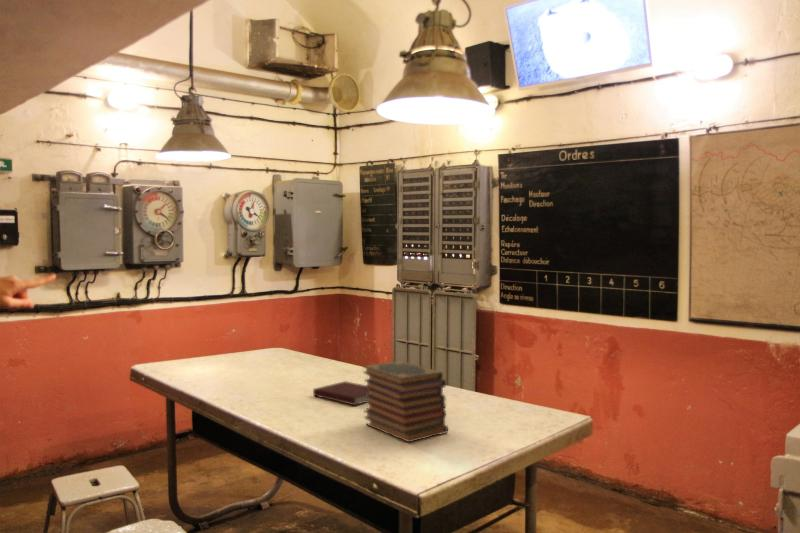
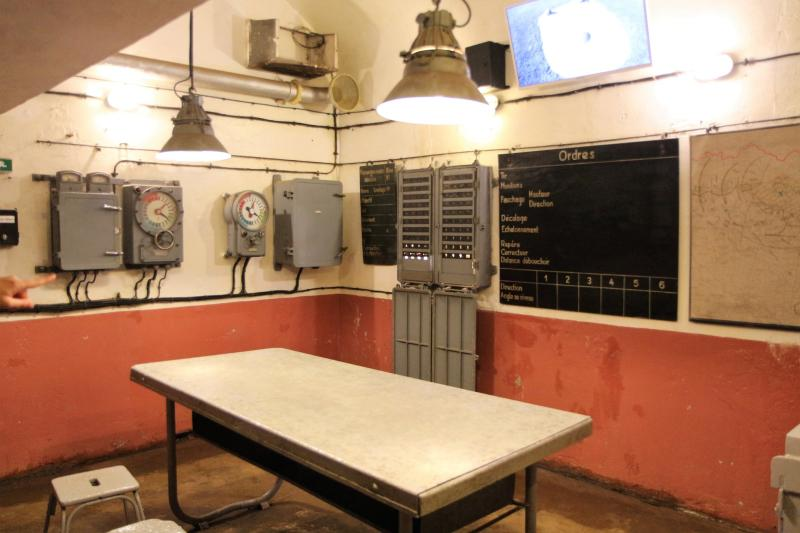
- book stack (403, 398)
- notebook (349, 392)
